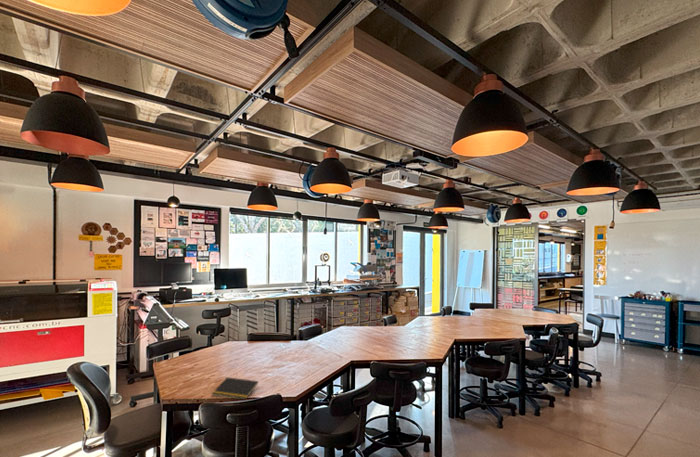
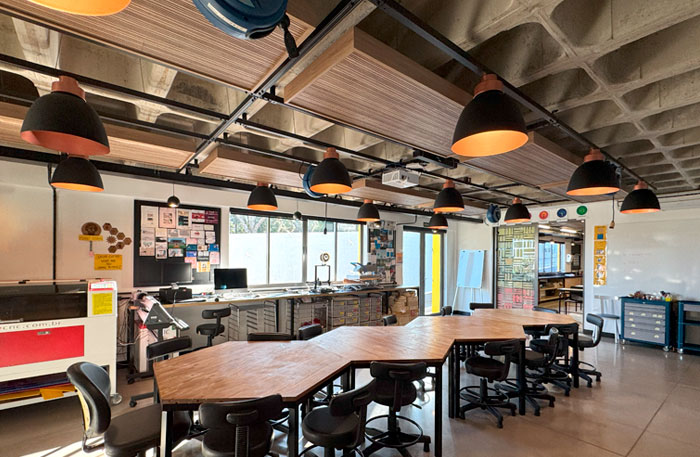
- notepad (235, 388)
